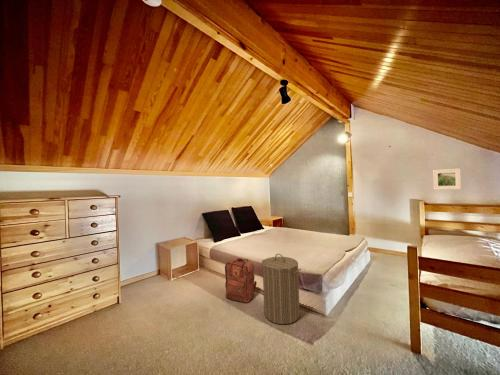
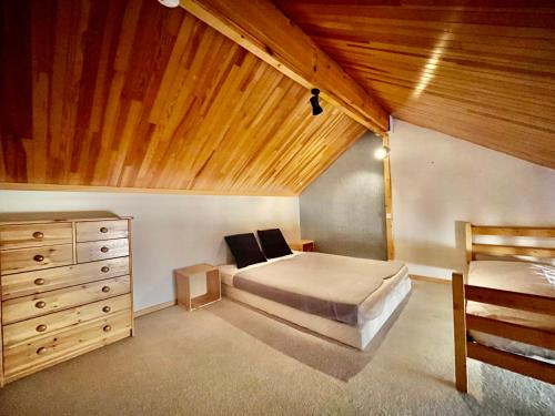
- backpack (239, 277)
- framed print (446, 179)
- laundry hamper (280, 283)
